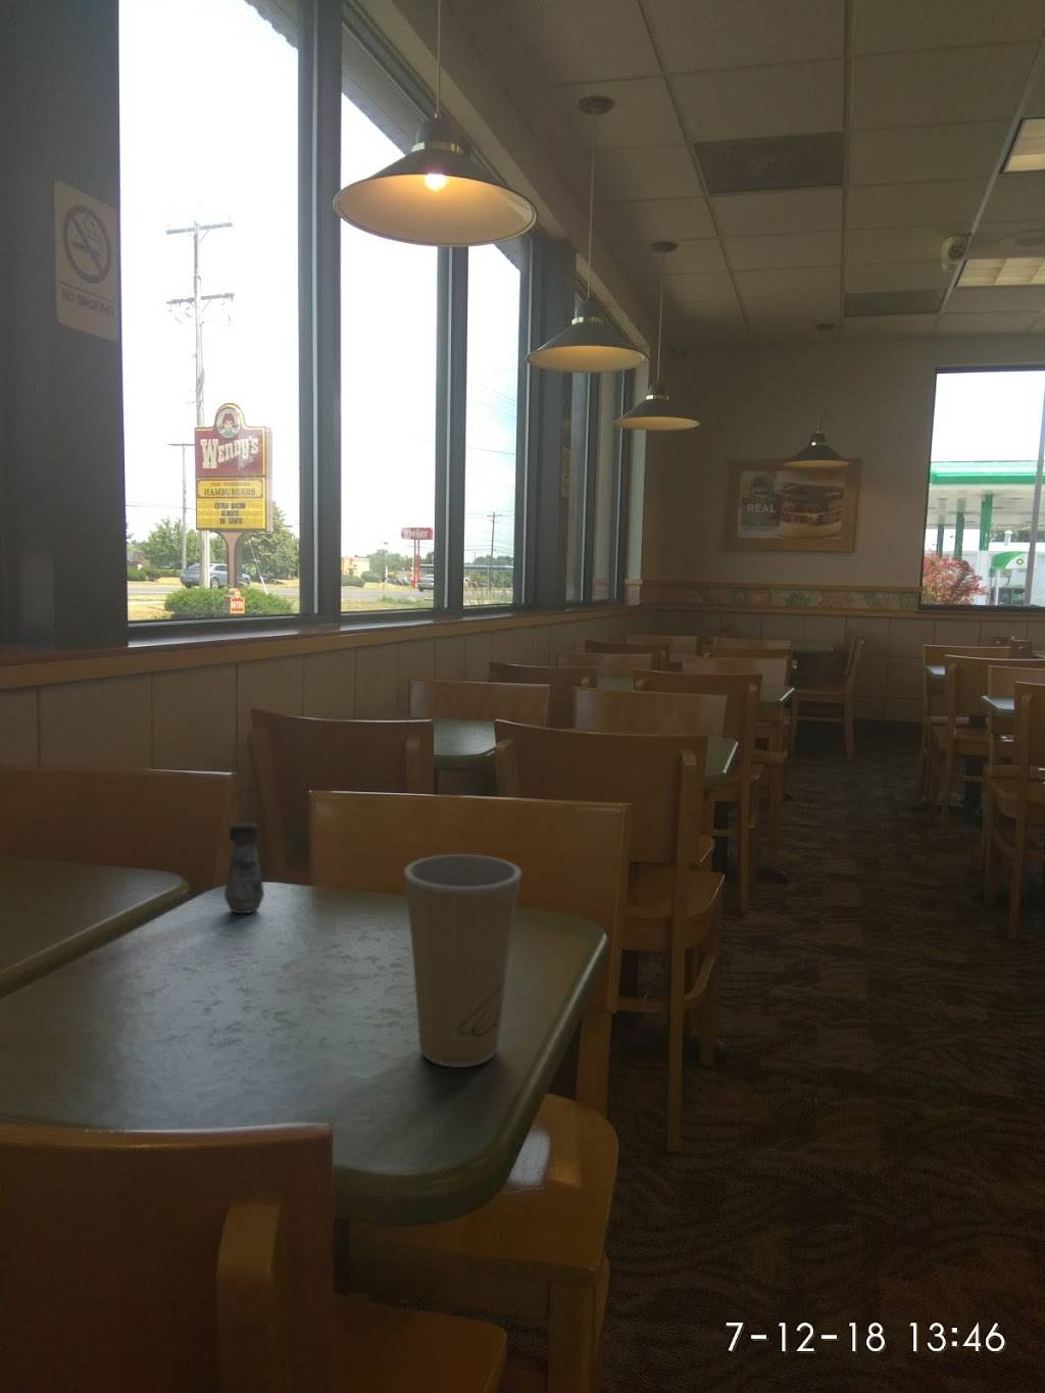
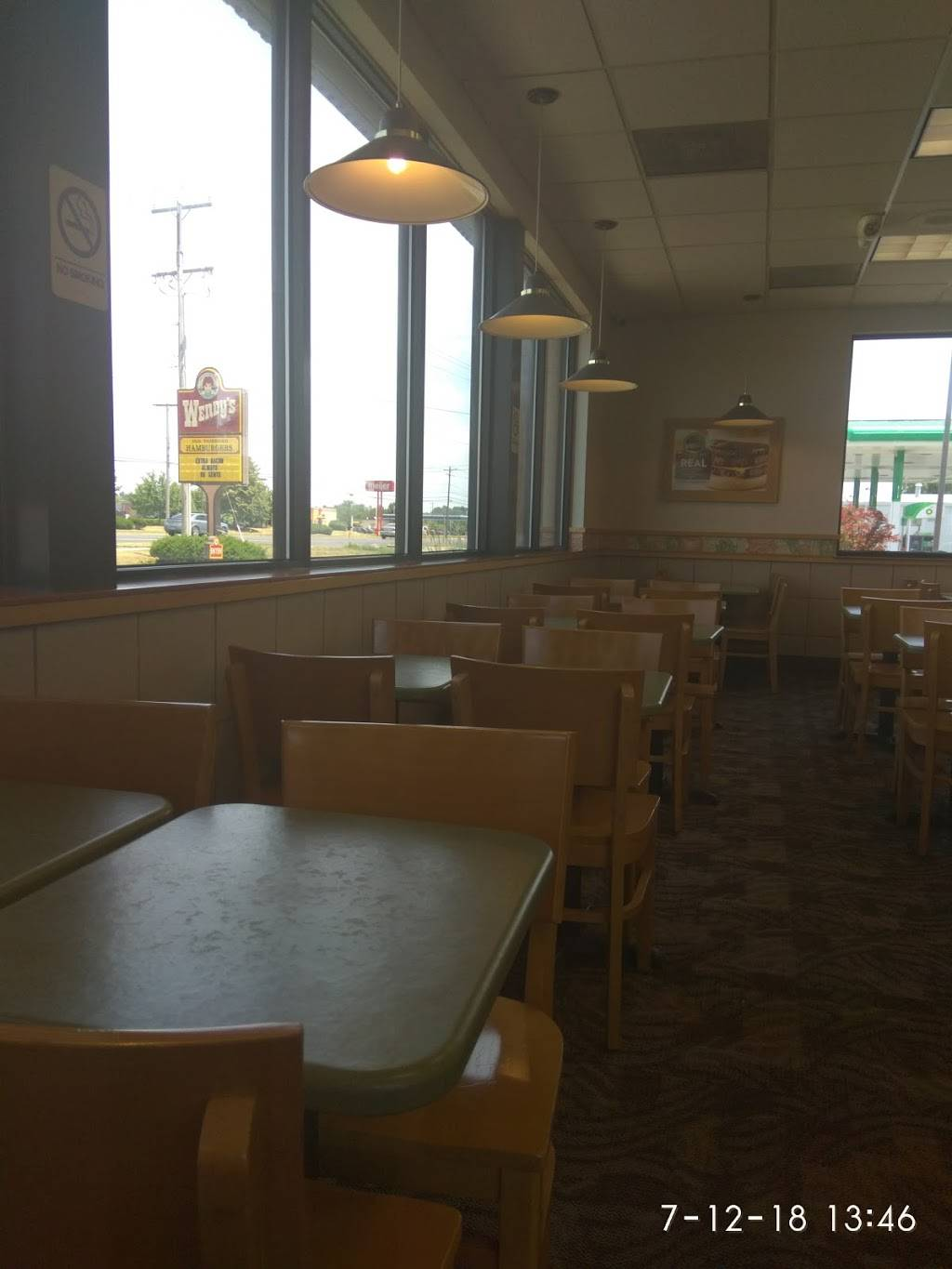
- salt shaker (244, 866)
- paper cup (460, 961)
